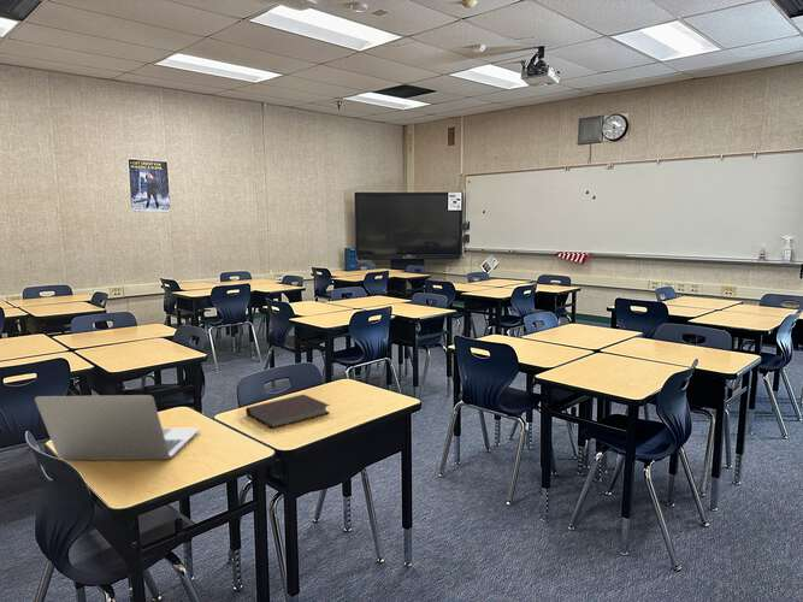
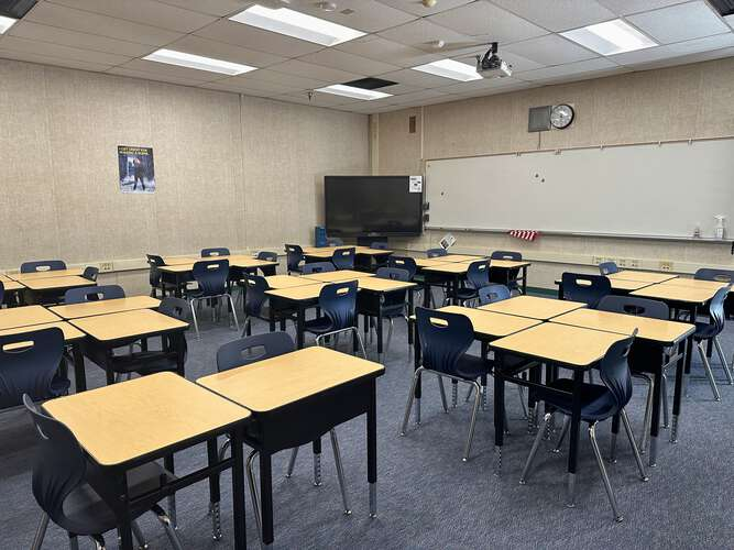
- laptop (124, 415)
- notebook (288, 409)
